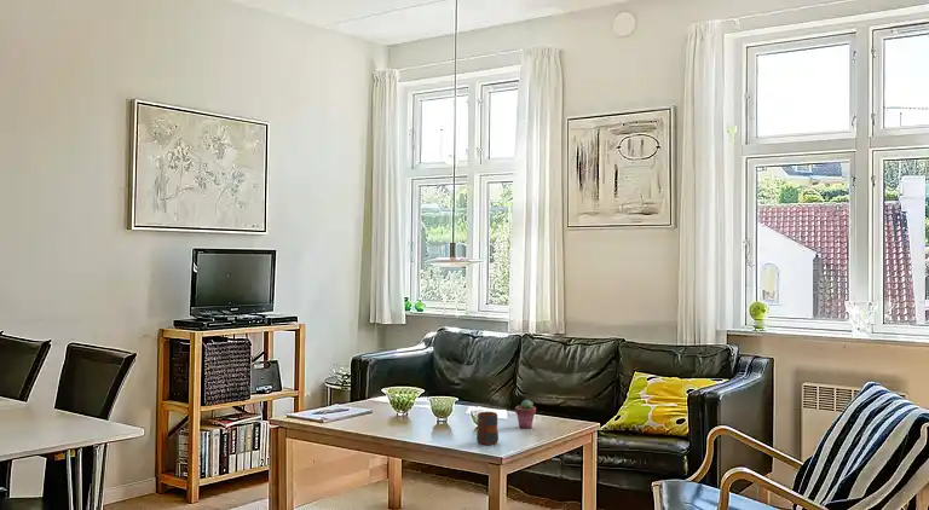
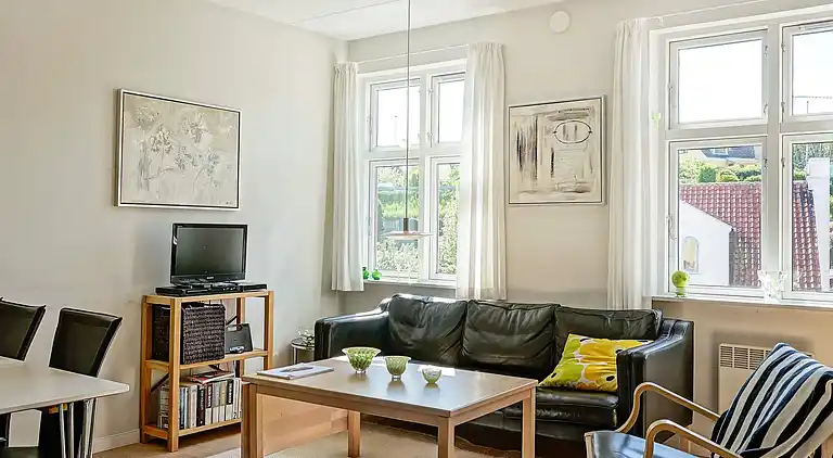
- mug (485, 428)
- potted succulent (525, 412)
